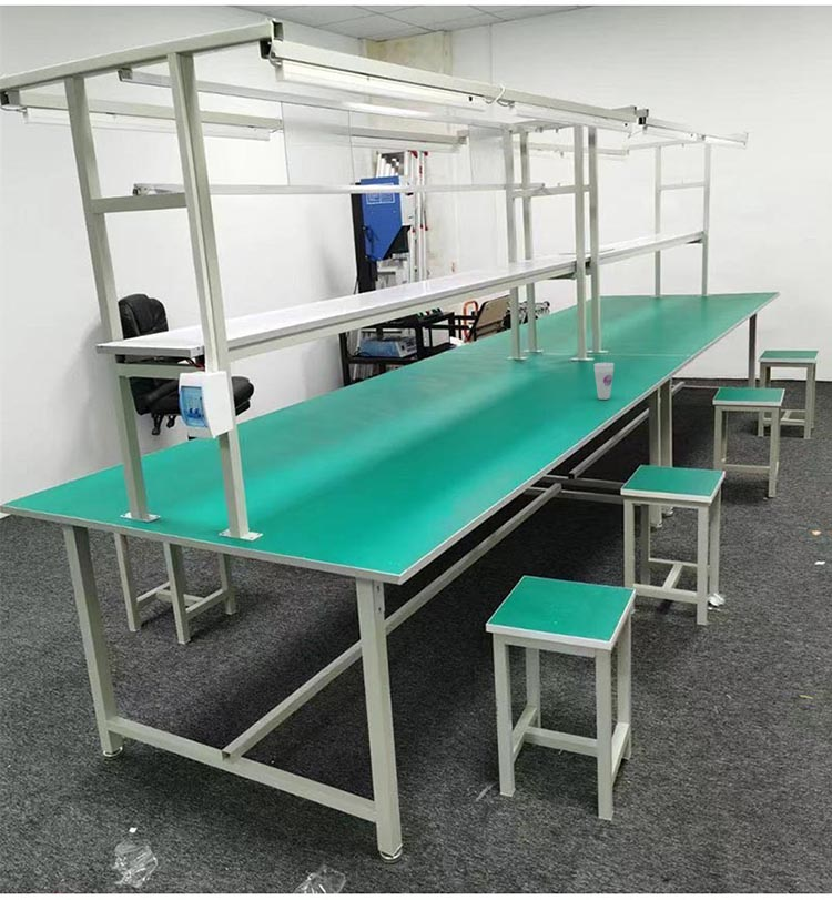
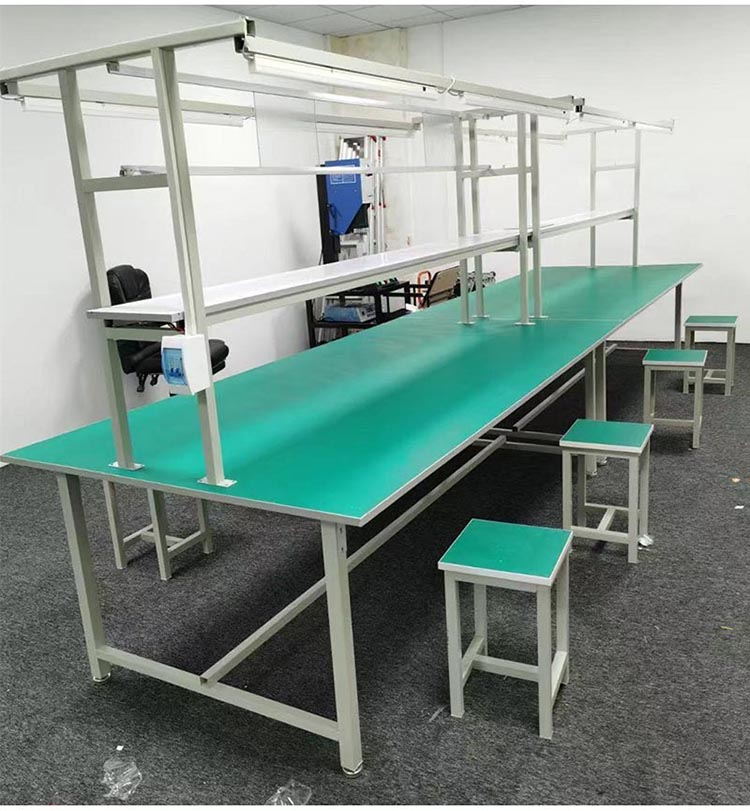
- cup (603, 381)
